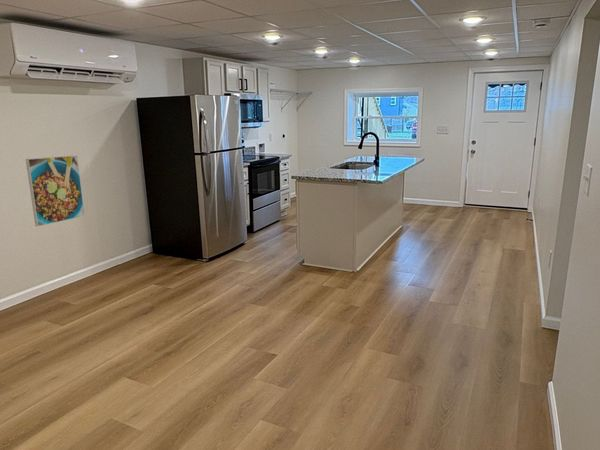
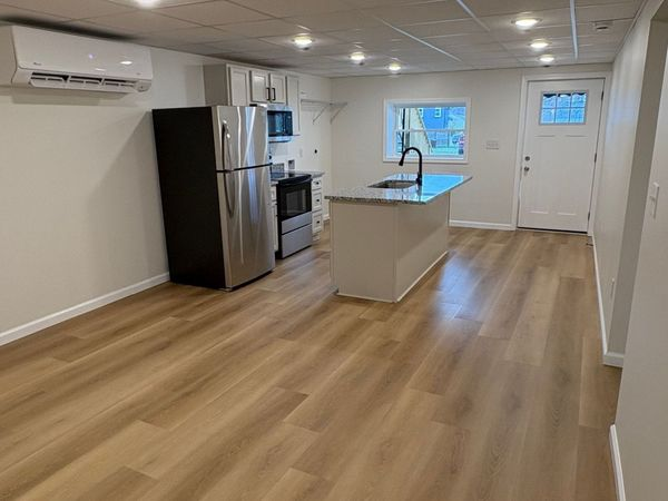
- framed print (57, 189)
